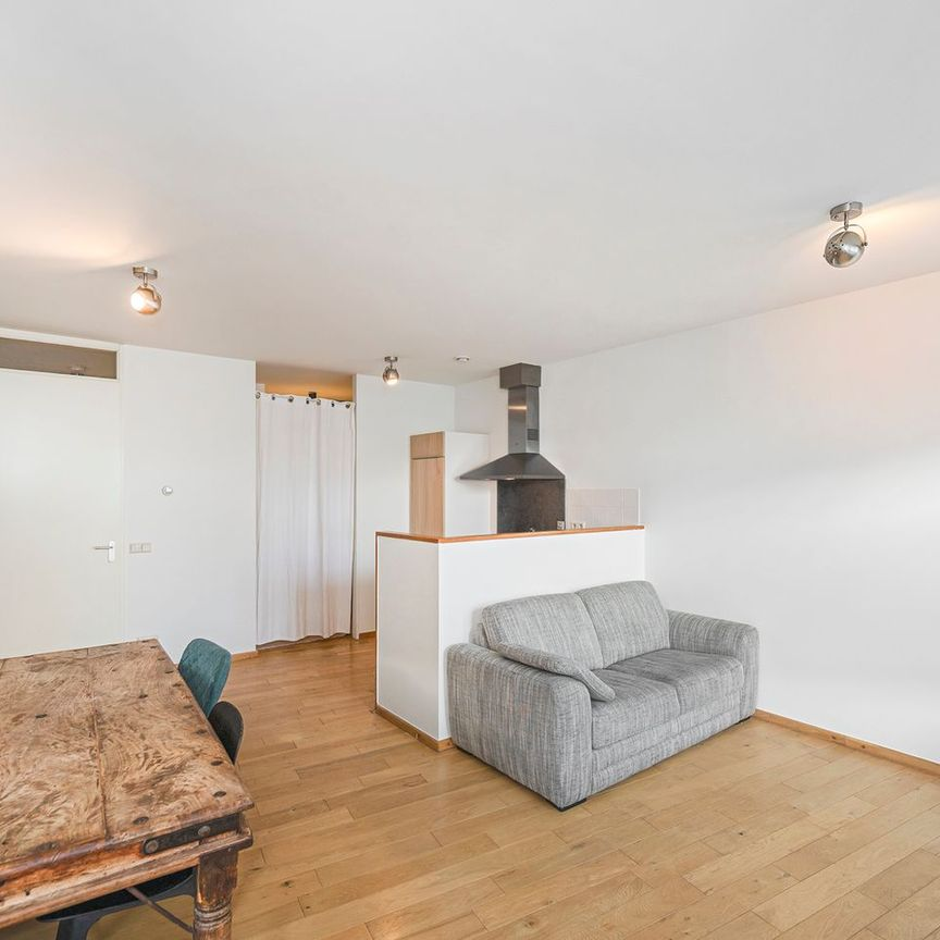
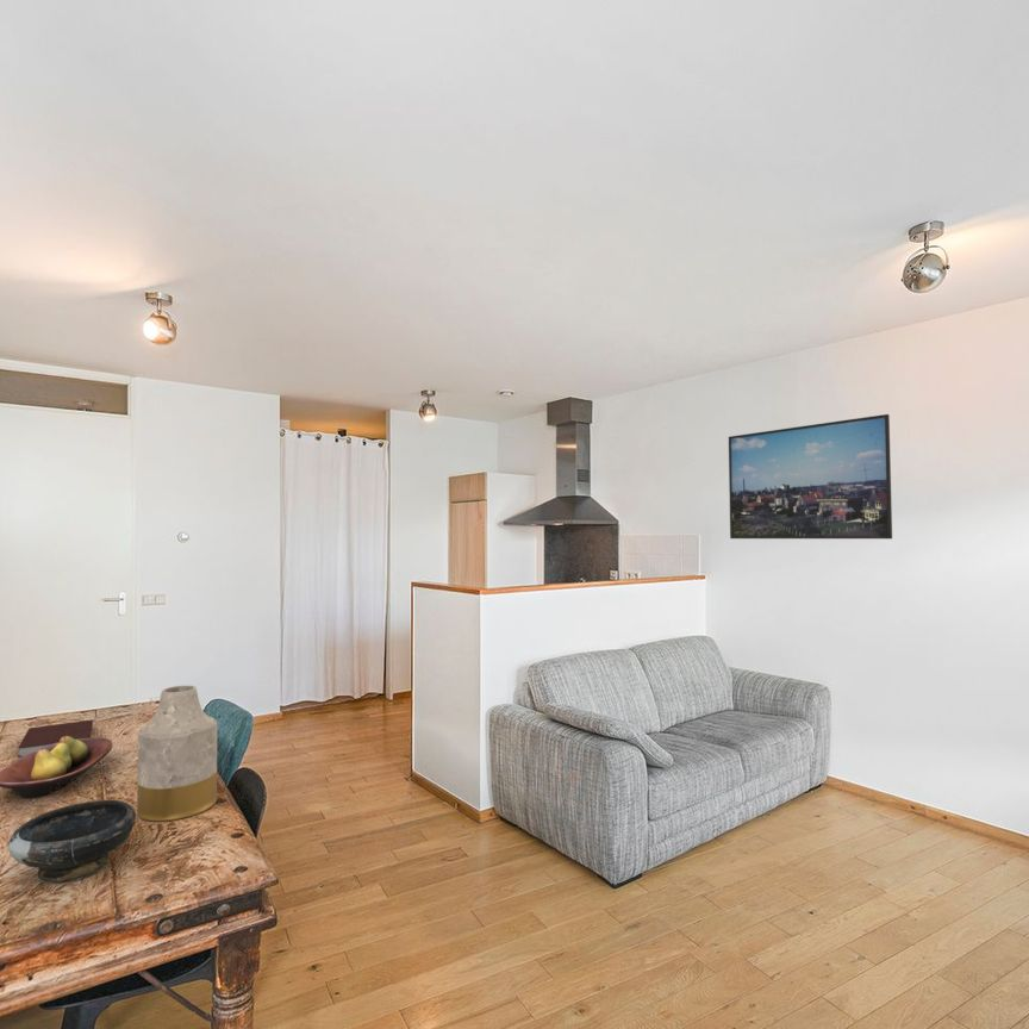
+ vase (177, 747)
+ fruit bowl (56, 761)
+ bowl (74, 843)
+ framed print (802, 482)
+ notebook (57, 737)
